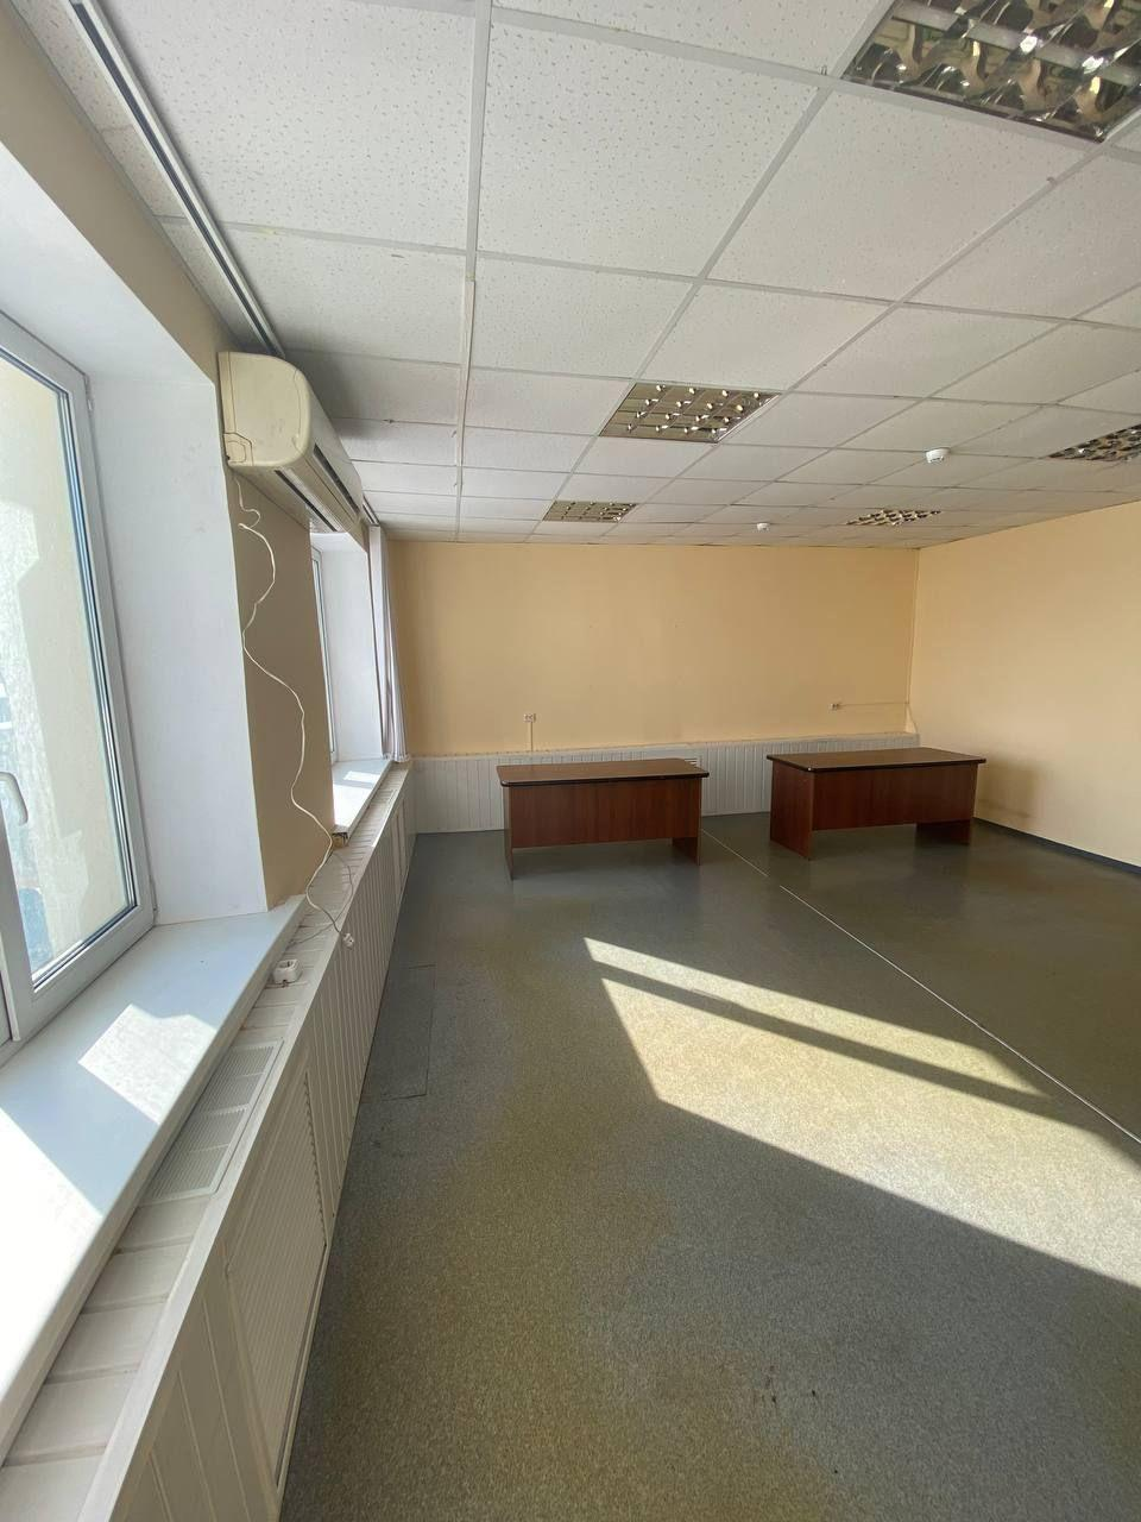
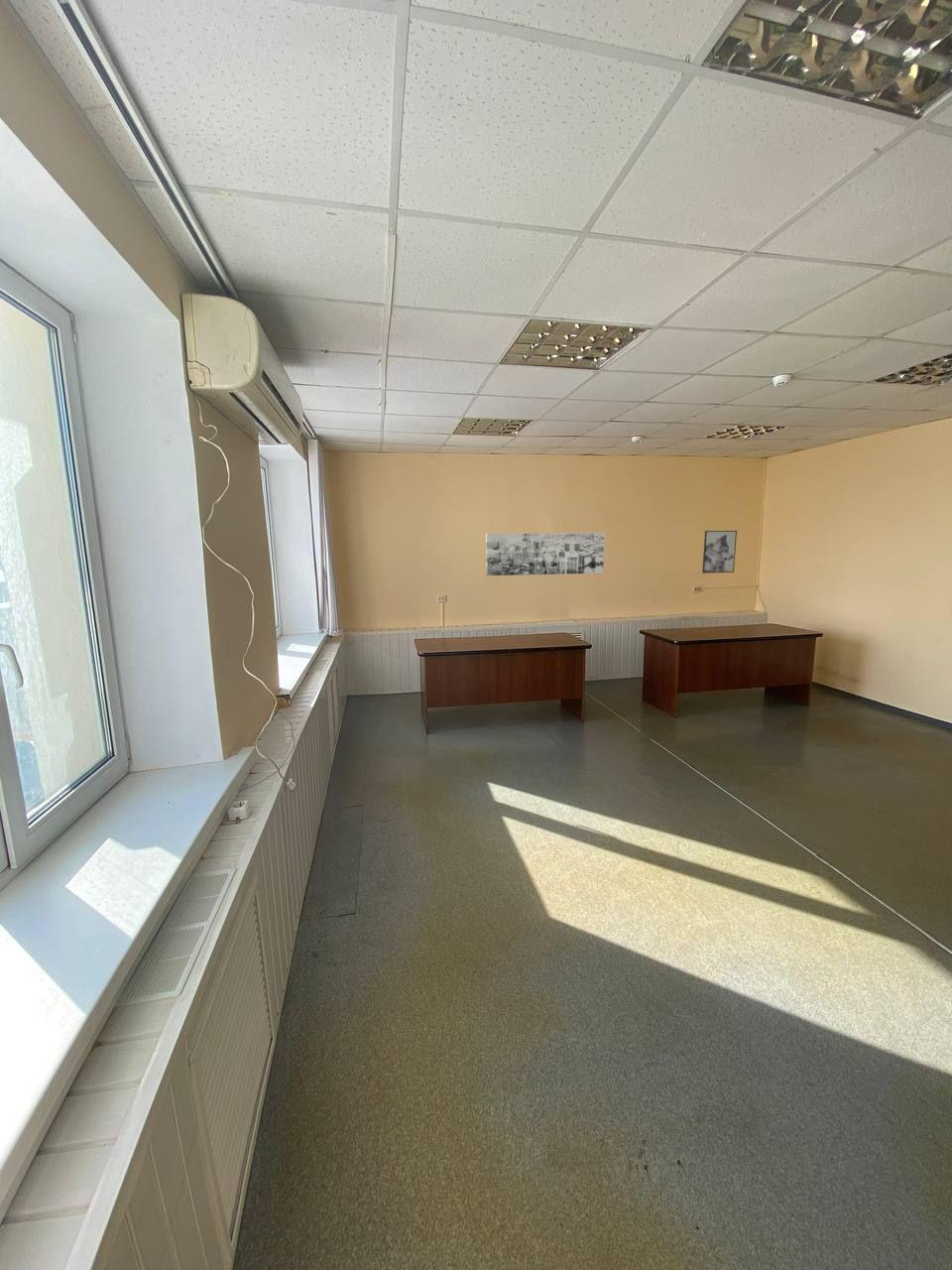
+ wall art (719, 552)
+ wall art (545, 554)
